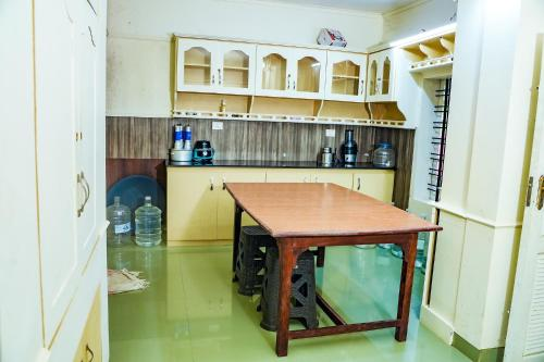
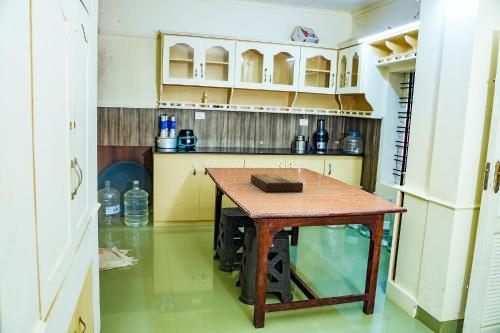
+ cutting board (275, 182)
